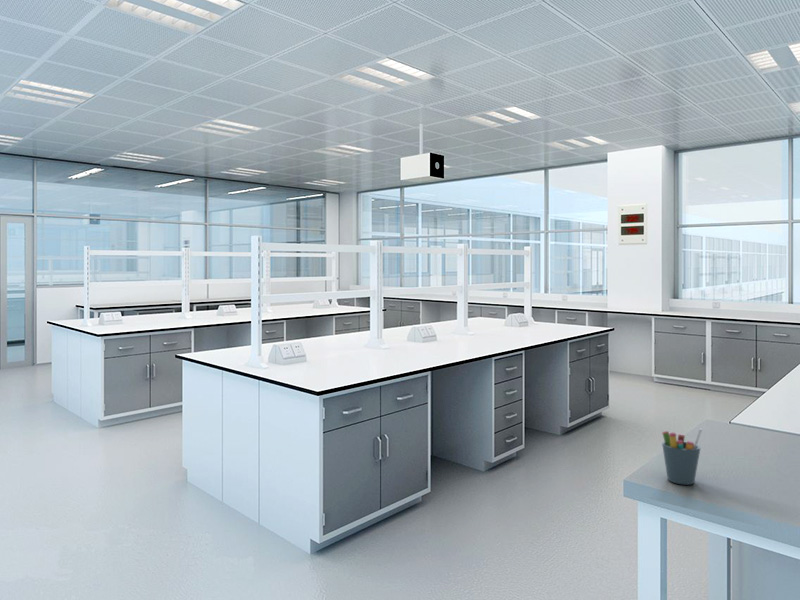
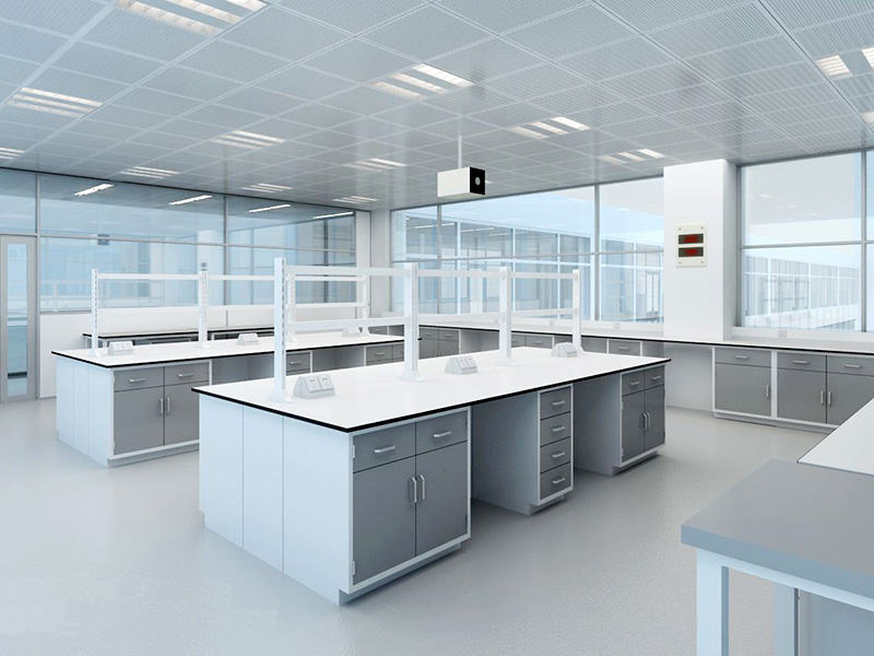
- pen holder (680, 453)
